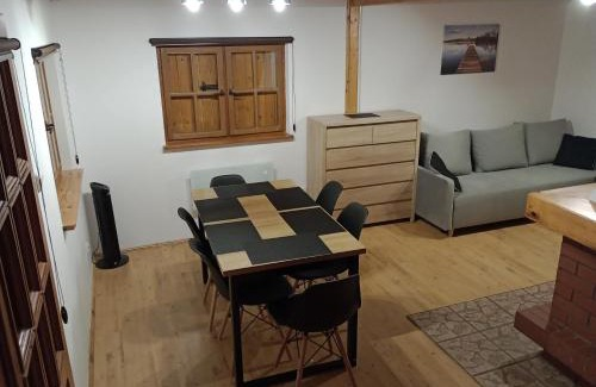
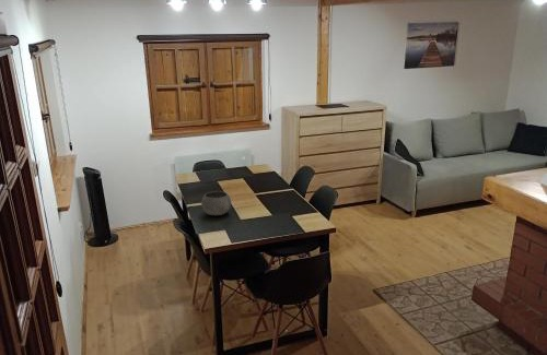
+ bowl (216, 203)
